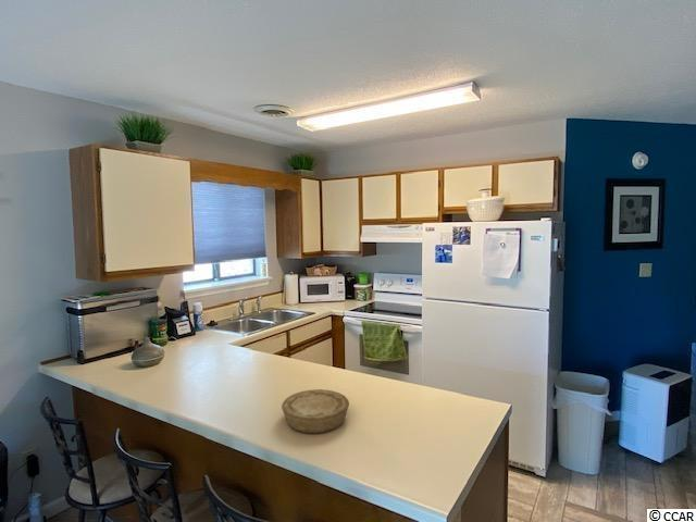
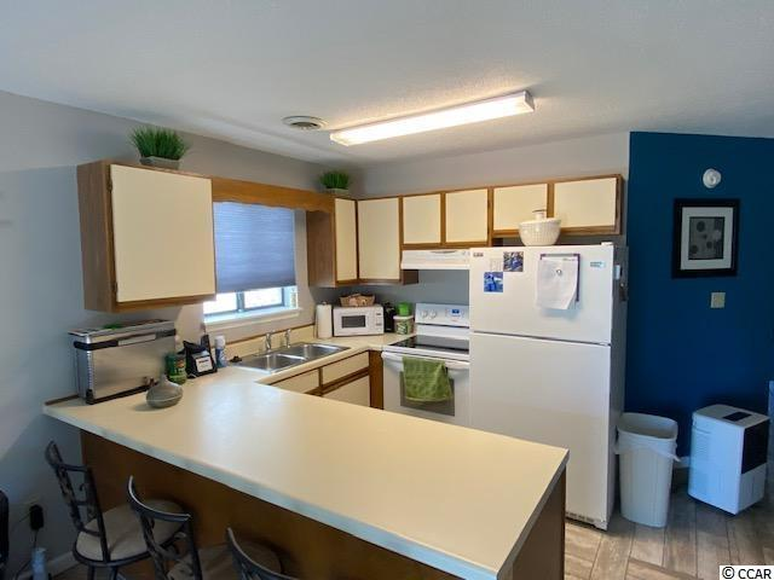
- bowl (315, 410)
